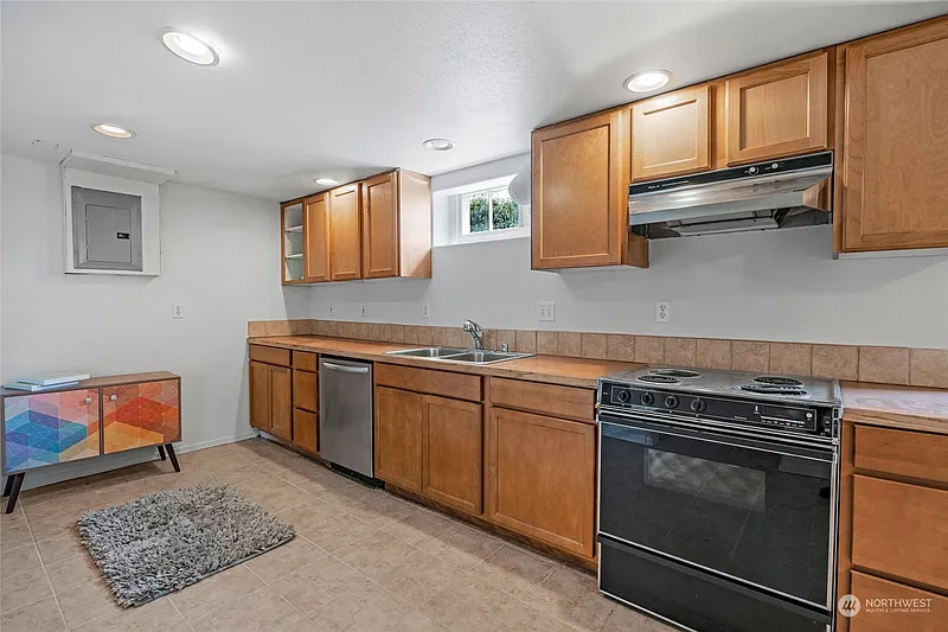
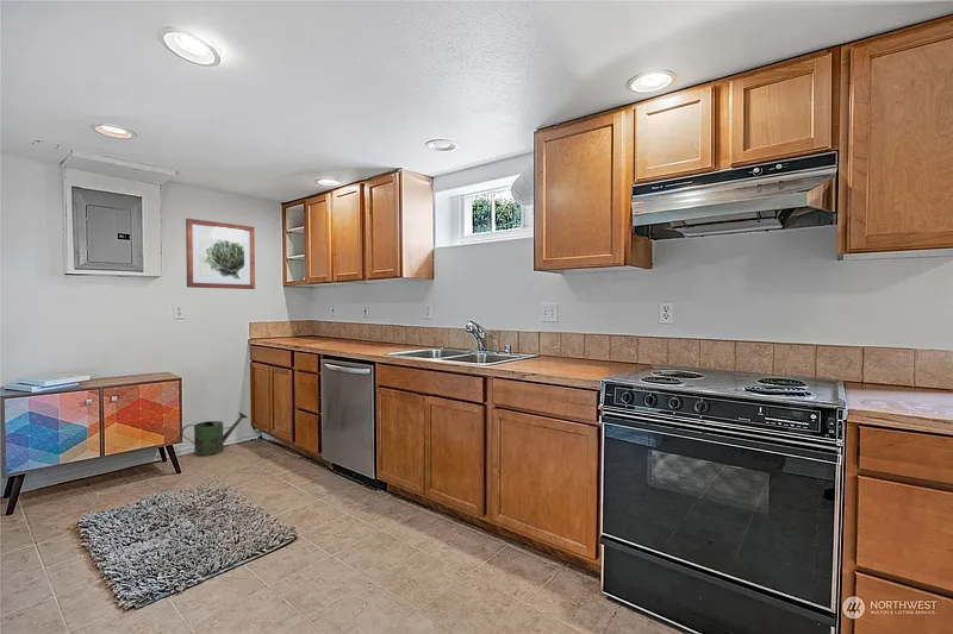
+ watering can (216, 433)
+ wall art (222, 255)
